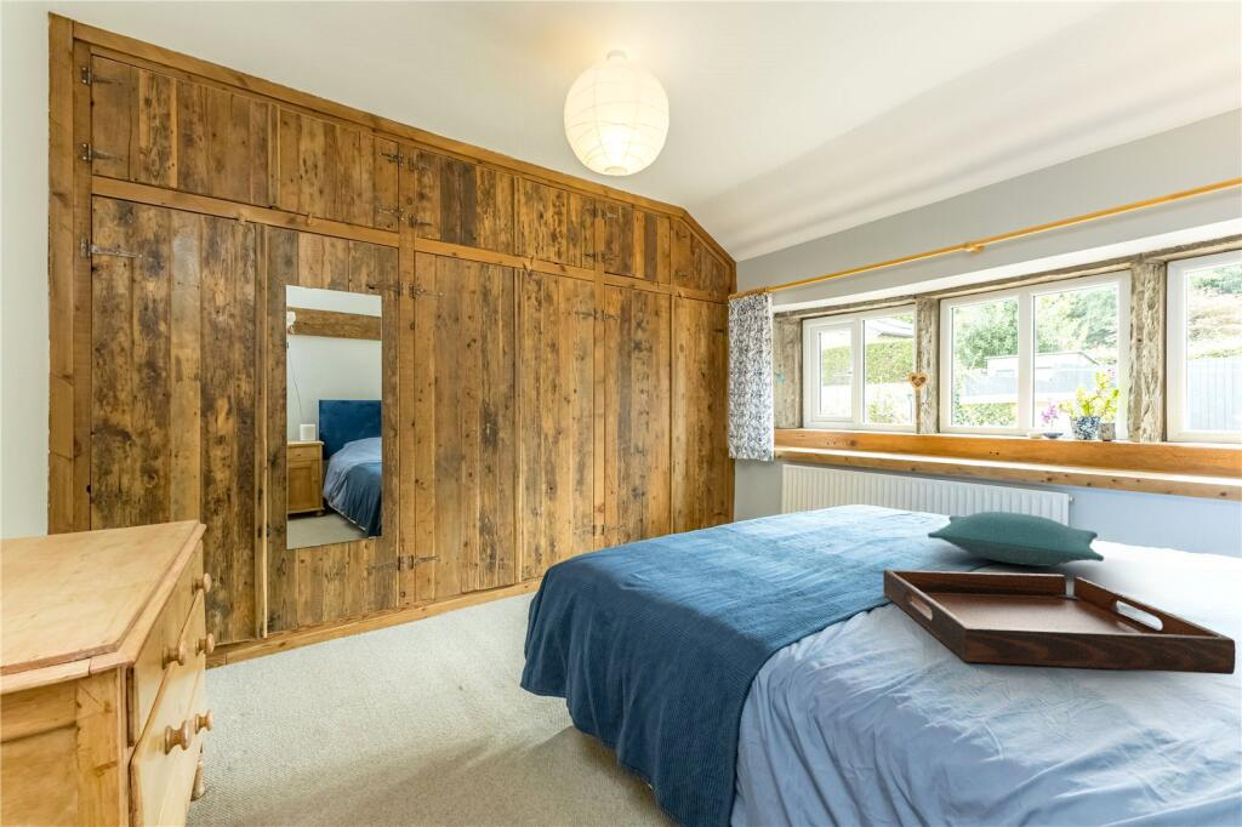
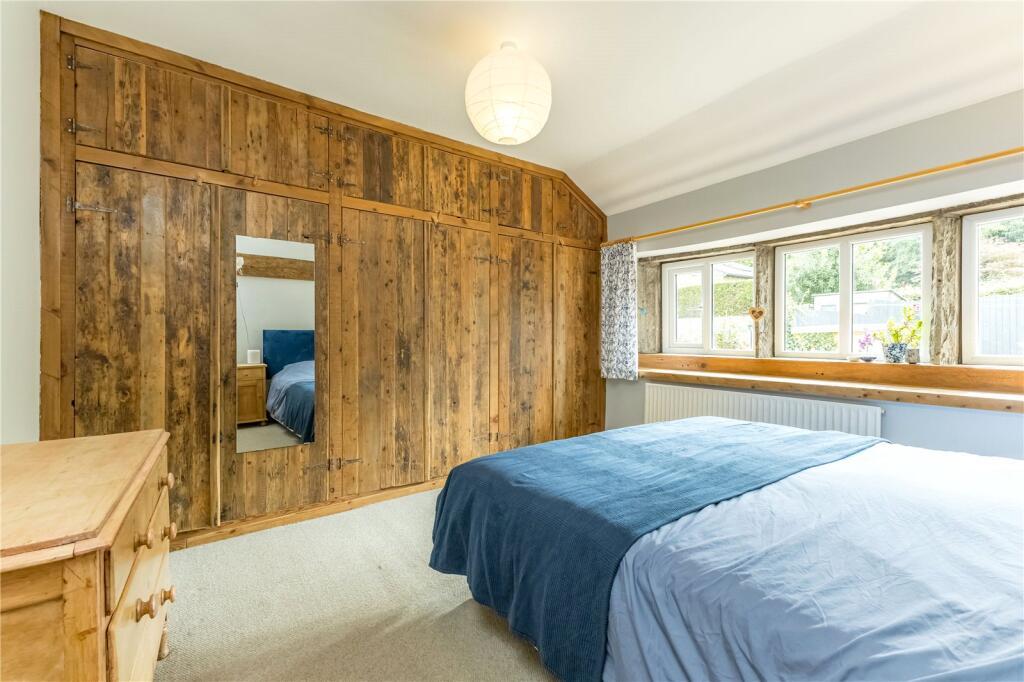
- serving tray (1027, 611)
- pillow (1013, 536)
